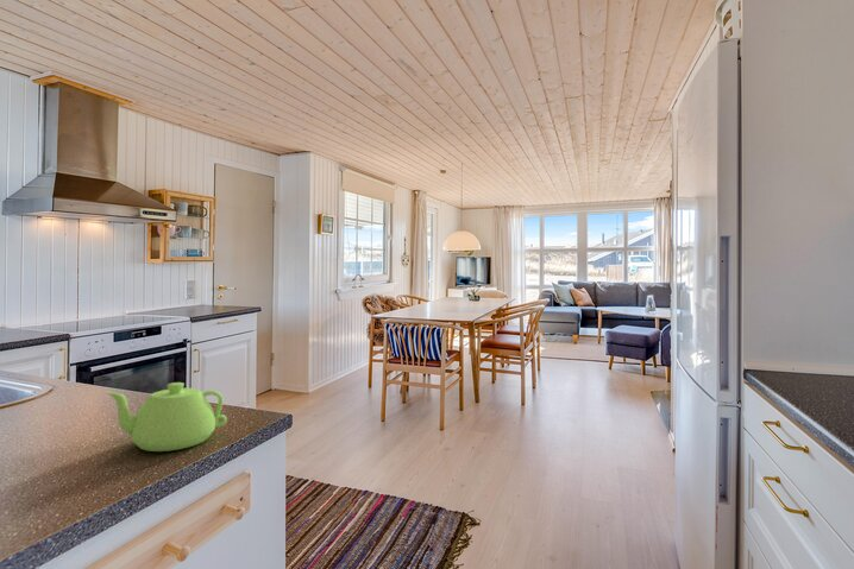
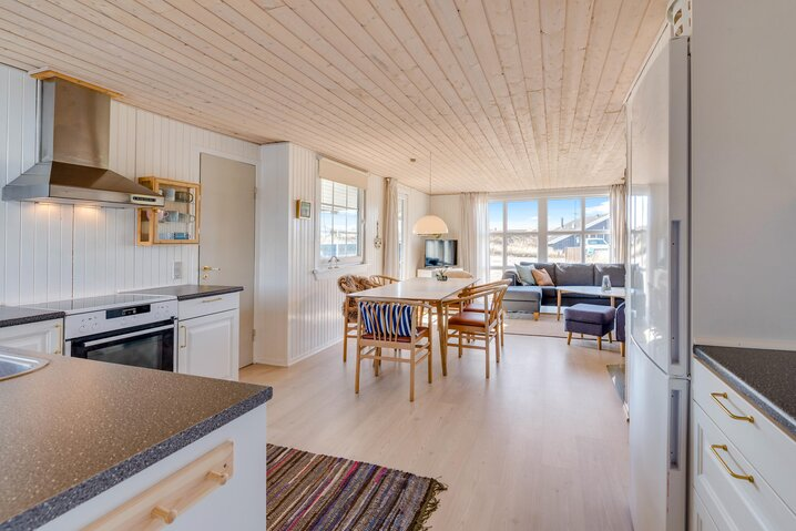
- teapot (169, 412)
